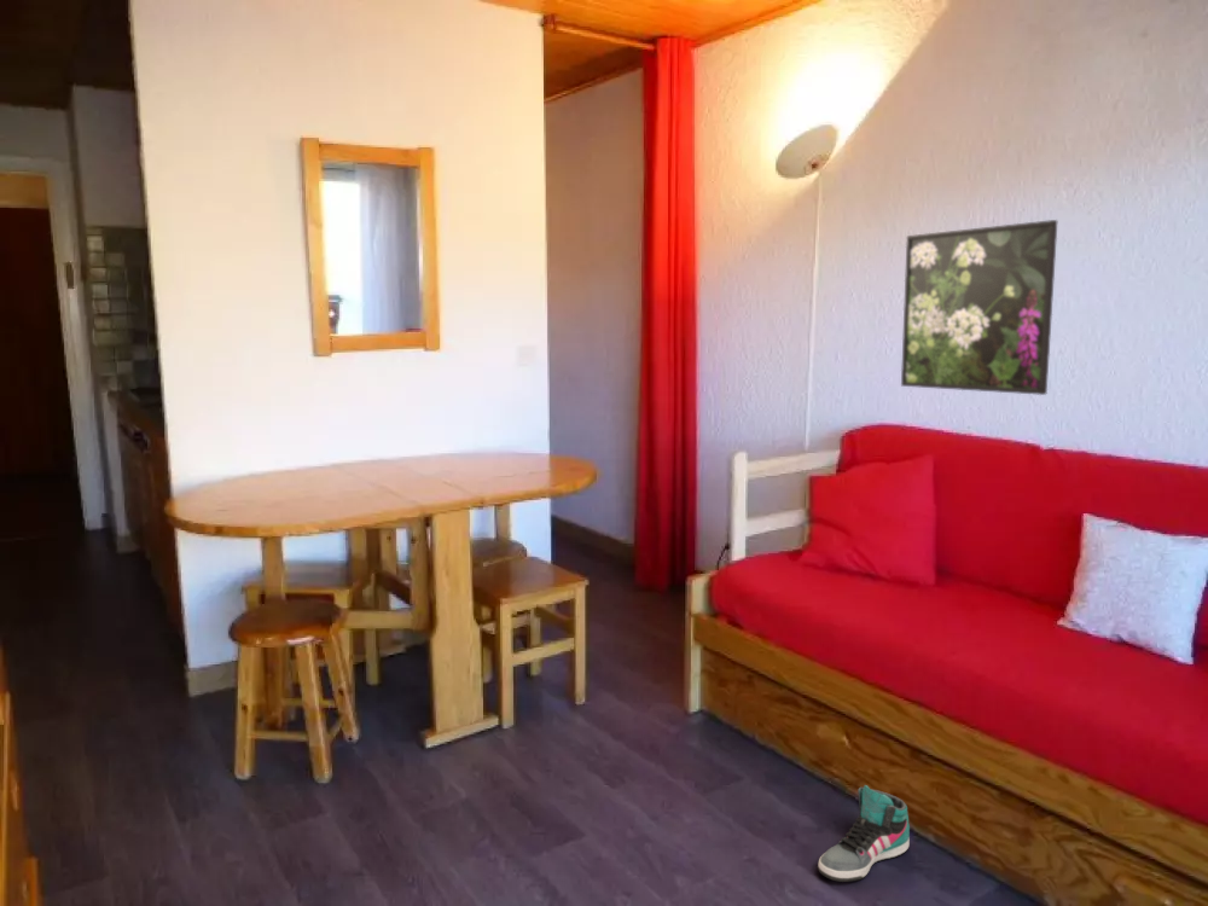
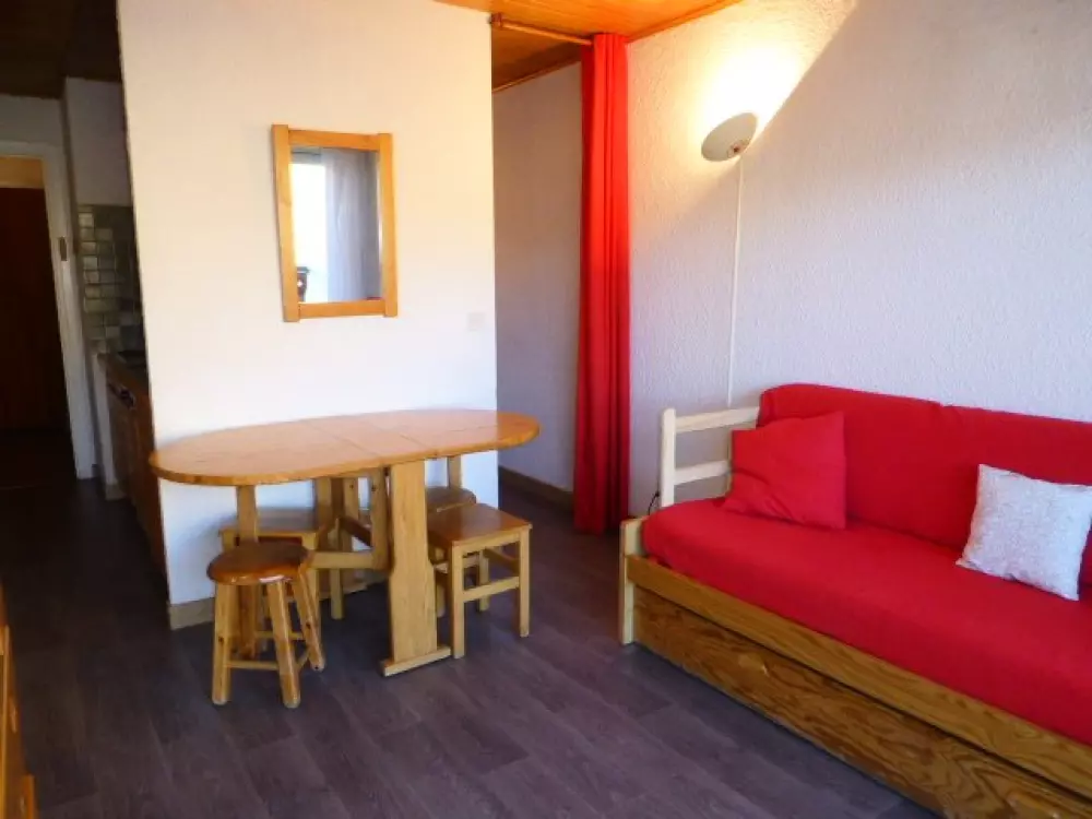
- sneaker (866, 826)
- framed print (972, 309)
